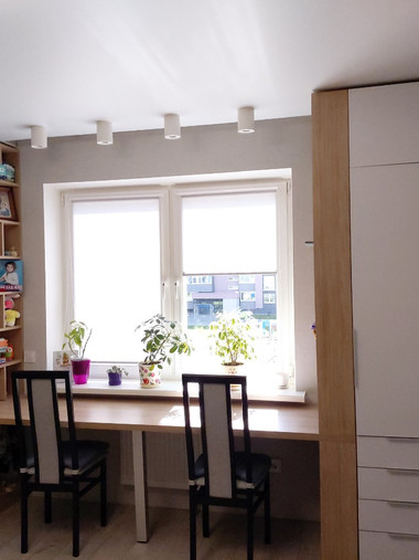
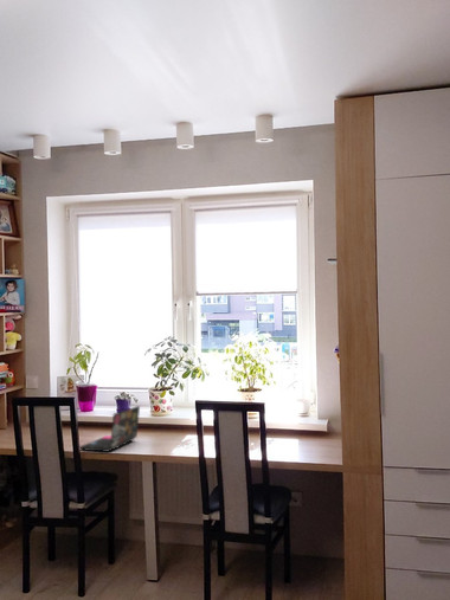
+ laptop (111, 428)
